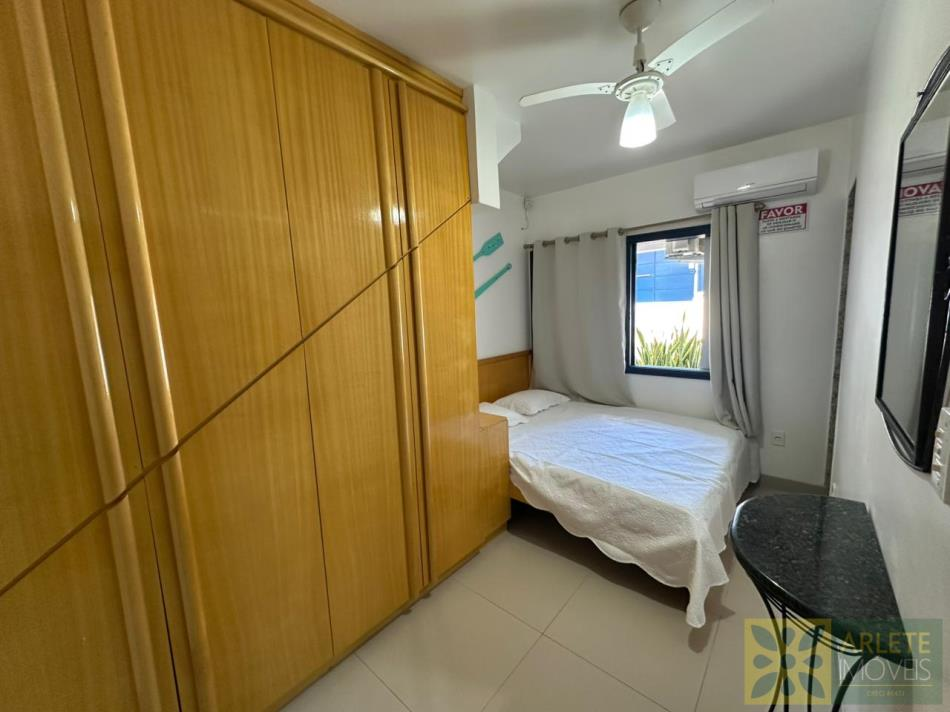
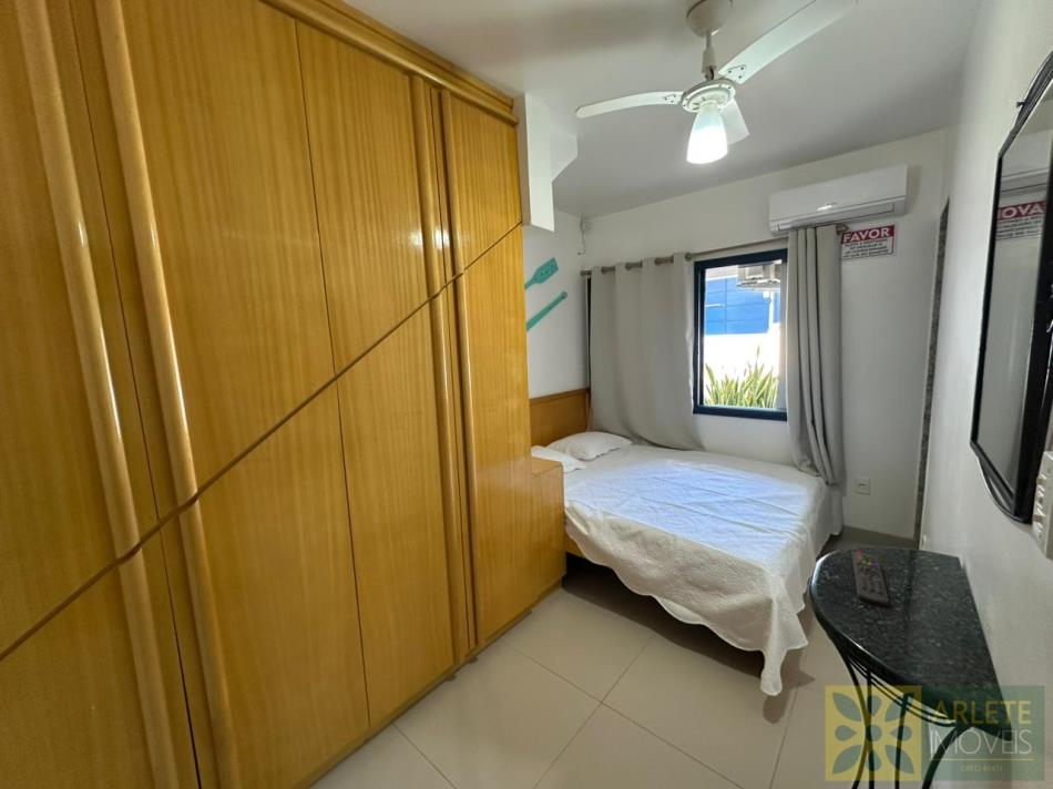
+ remote control (868, 576)
